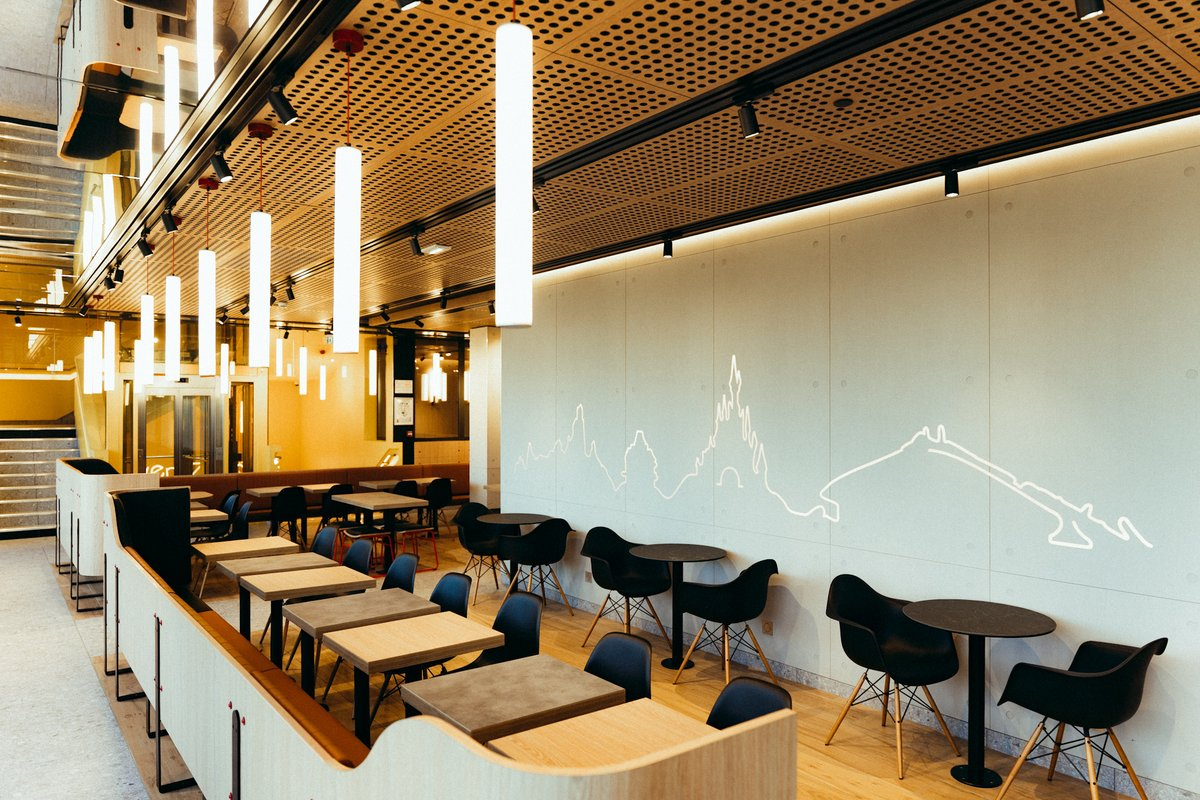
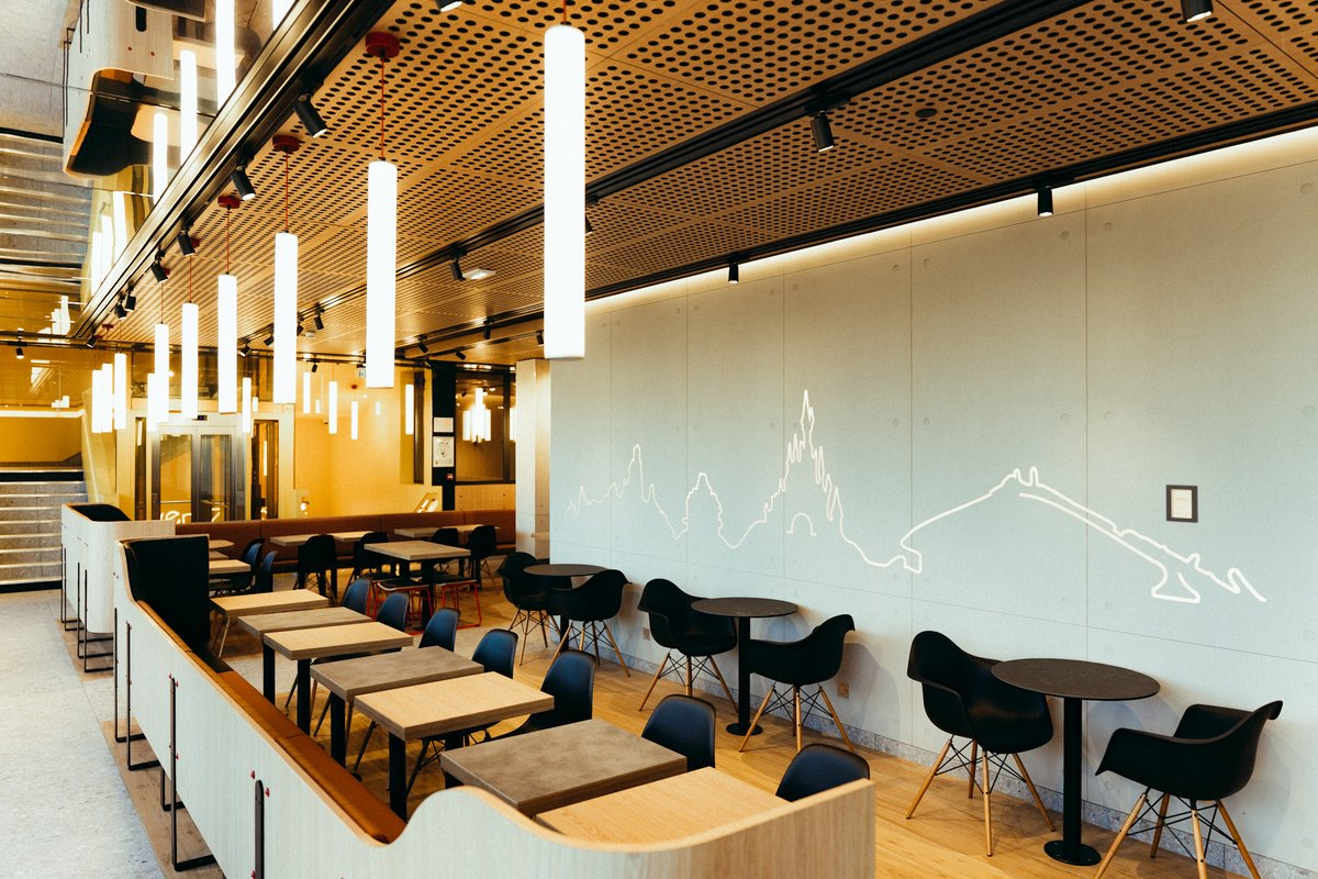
+ picture frame (1182, 503)
